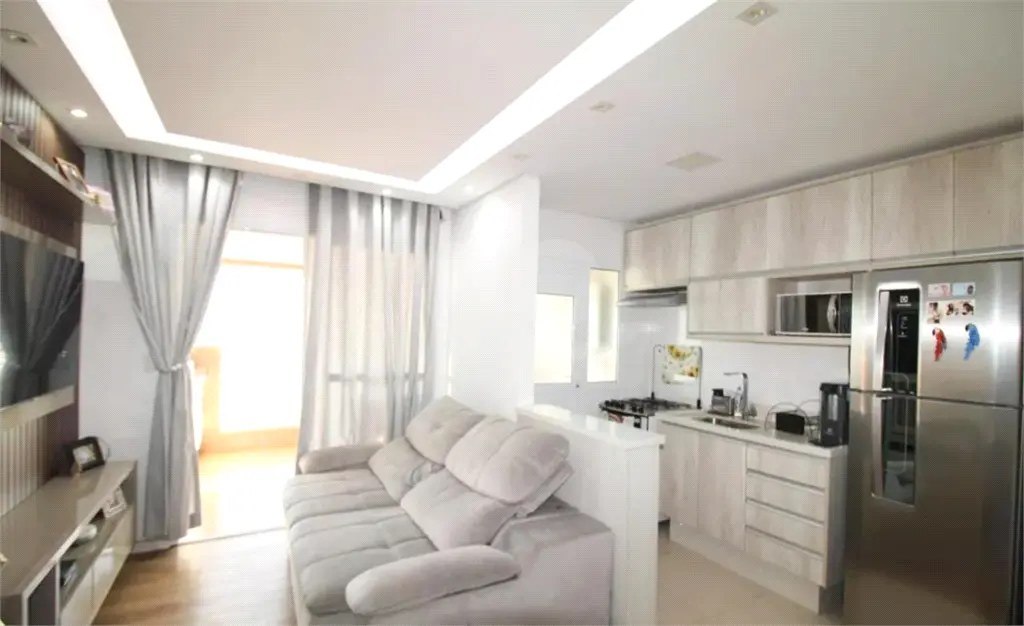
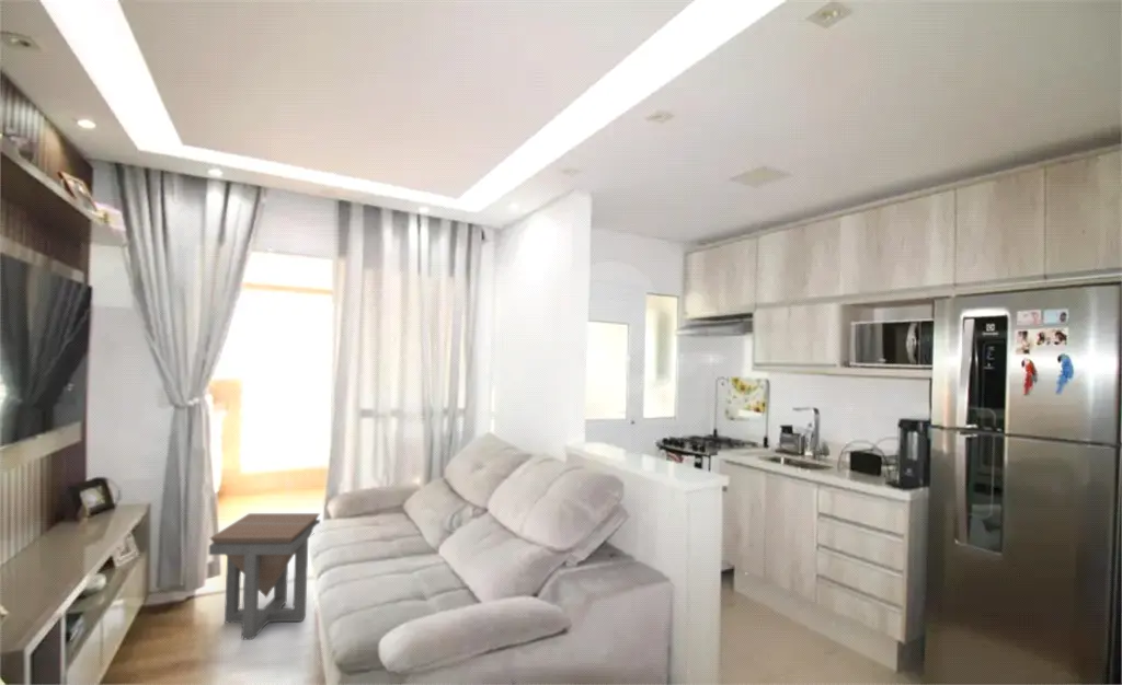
+ side table (267, 571)
